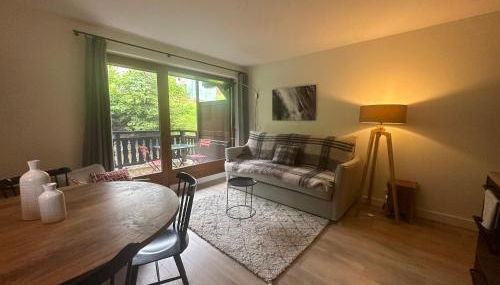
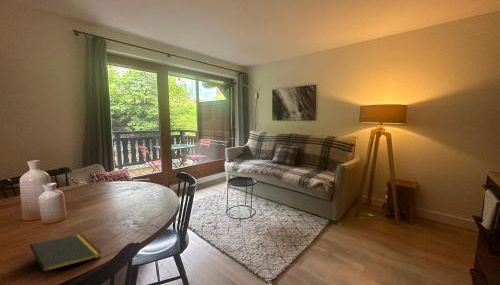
+ notepad (65, 249)
